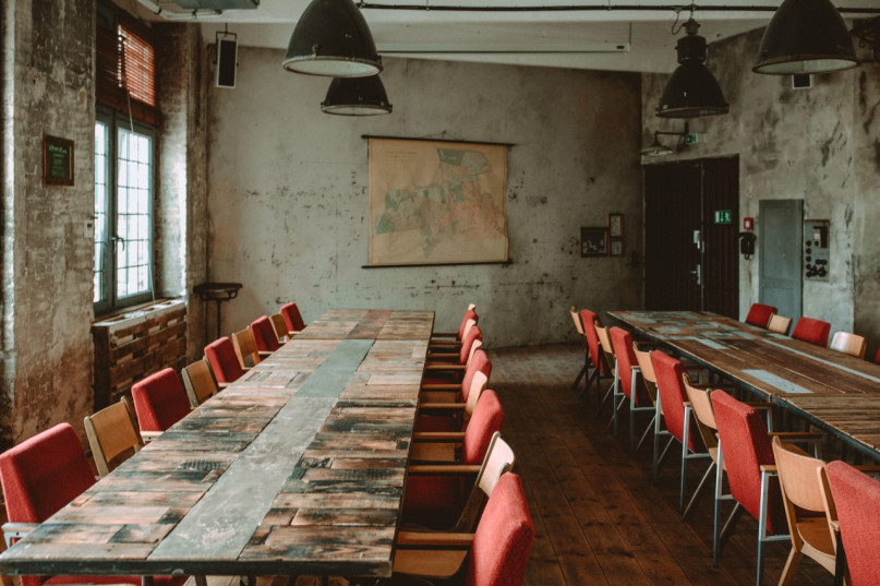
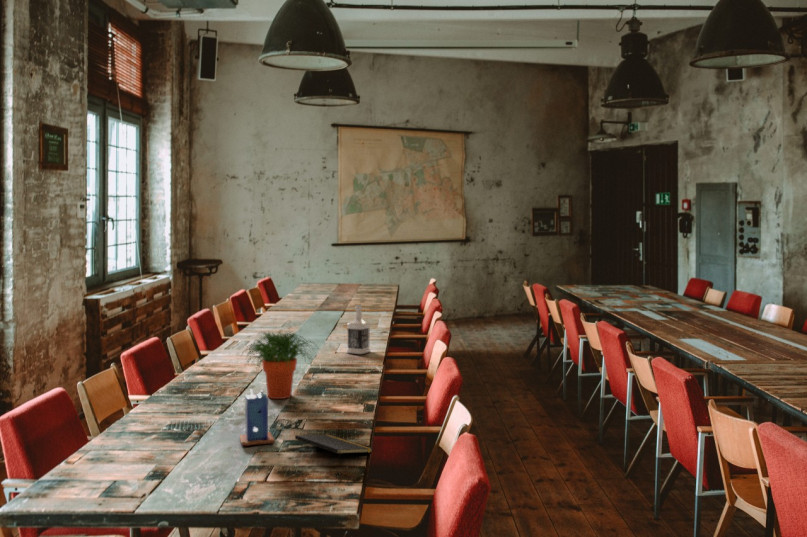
+ notepad (333, 443)
+ candle (257, 414)
+ bottle (358, 329)
+ potted plant (278, 363)
